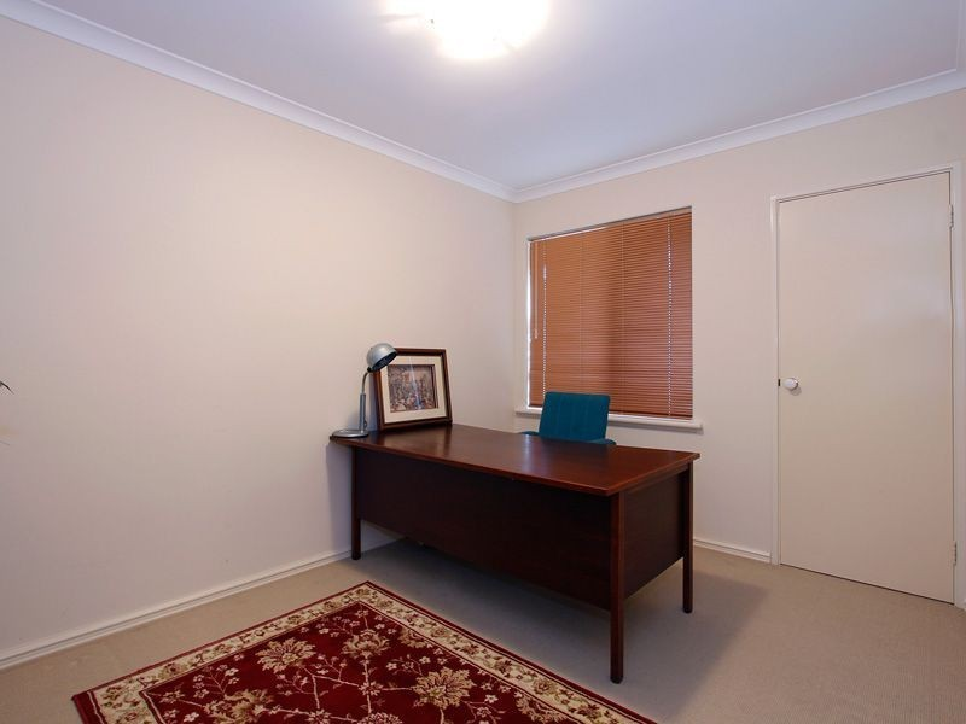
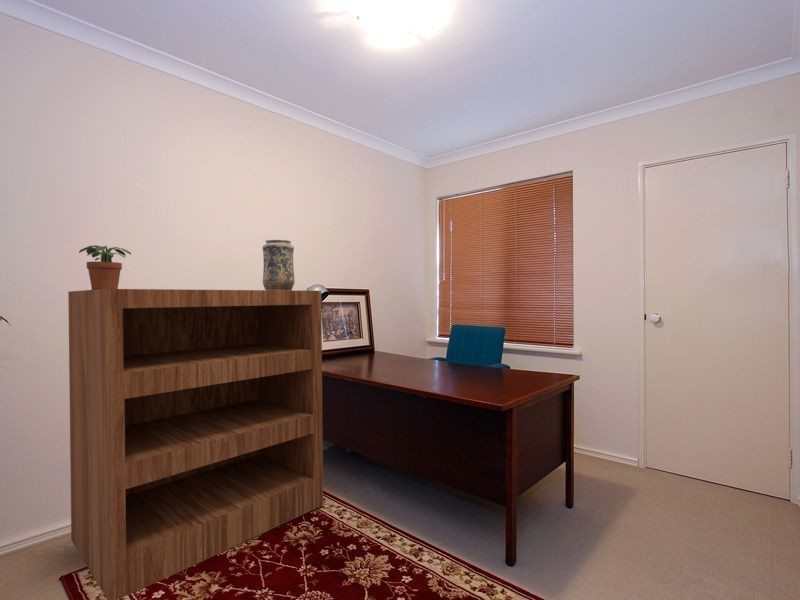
+ potted plant (105, 268)
+ bookshelf (205, 406)
+ decorative vase (278, 265)
